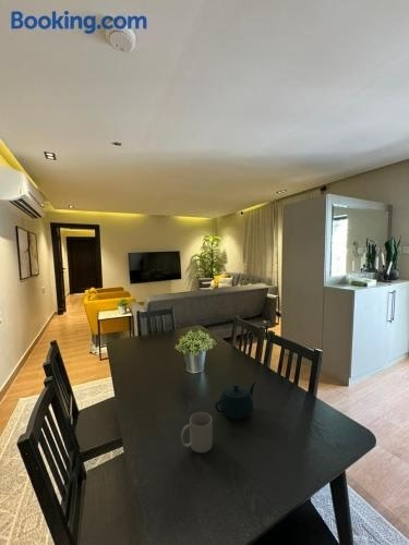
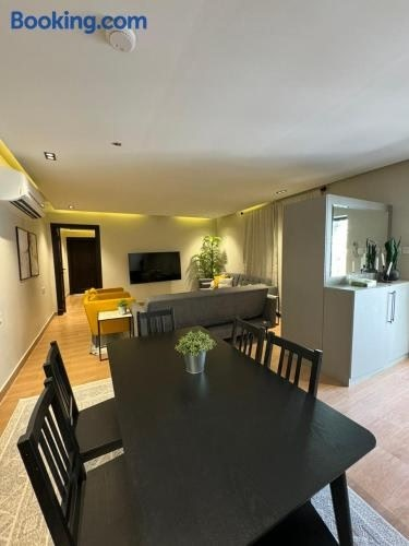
- teapot (237, 398)
- mug (196, 433)
